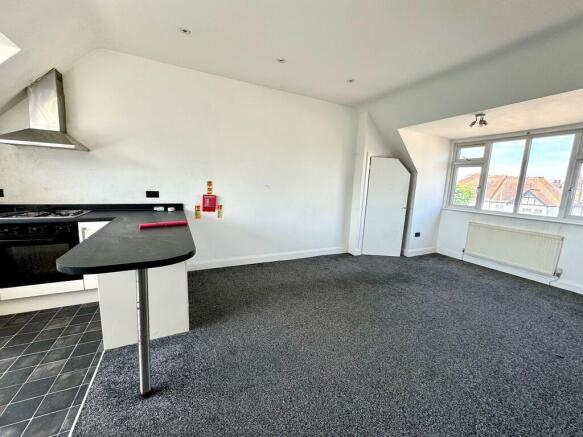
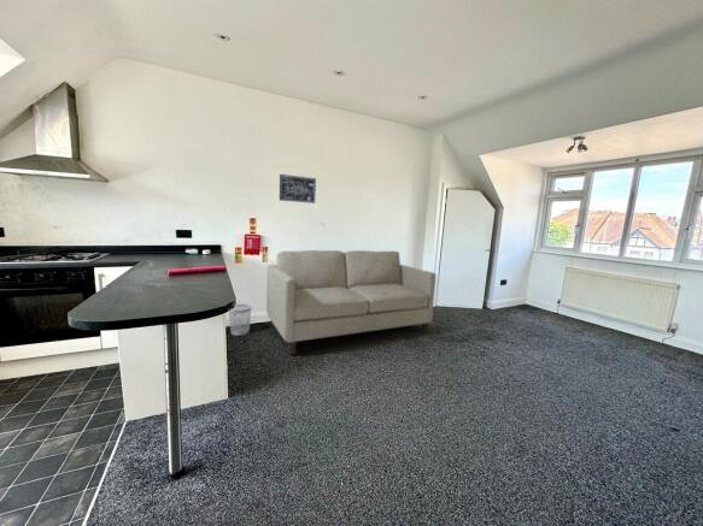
+ wastebasket (240, 319)
+ wall art (298, 189)
+ sofa (351, 291)
